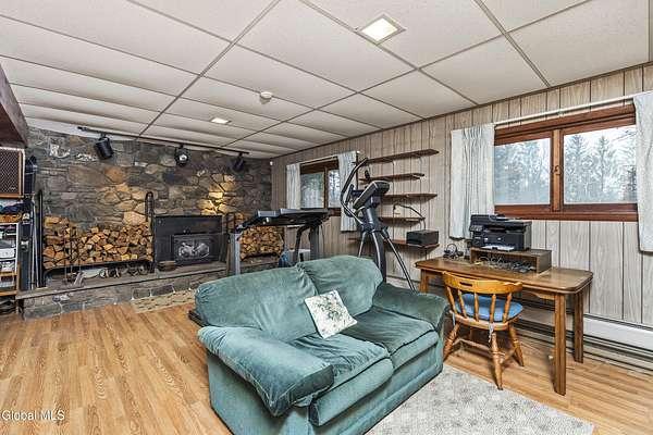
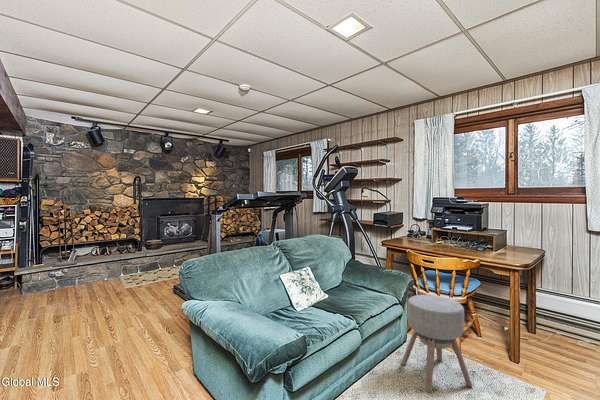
+ ottoman (434, 338)
